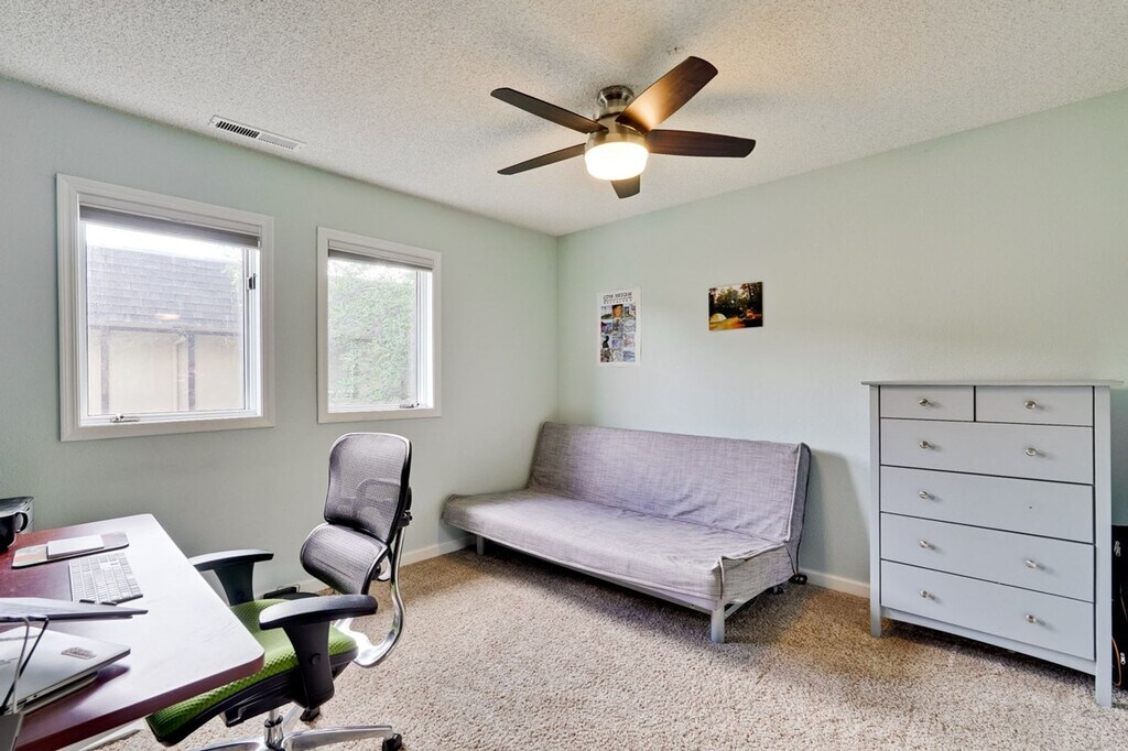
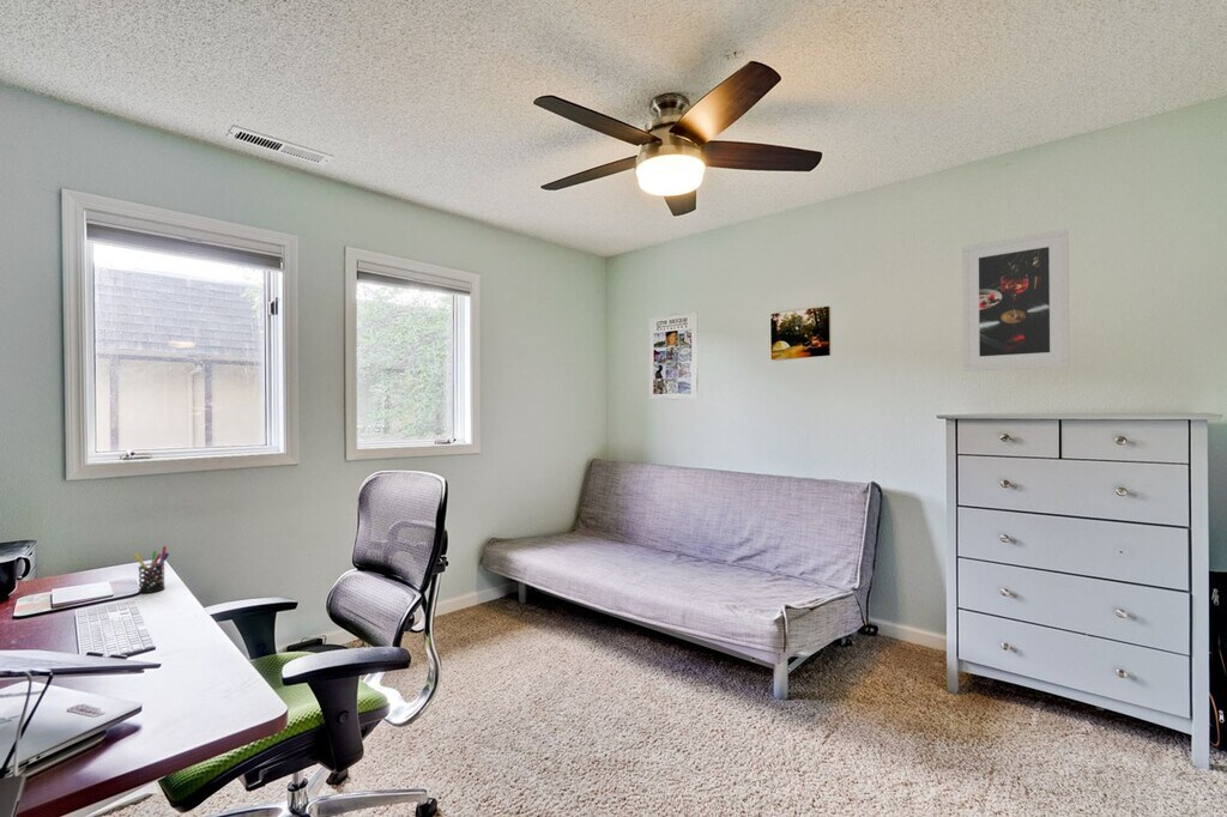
+ pen holder (153, 568)
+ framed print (1013, 303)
